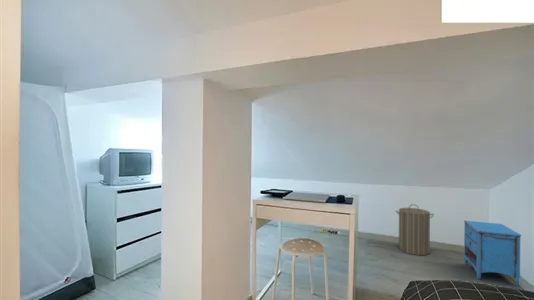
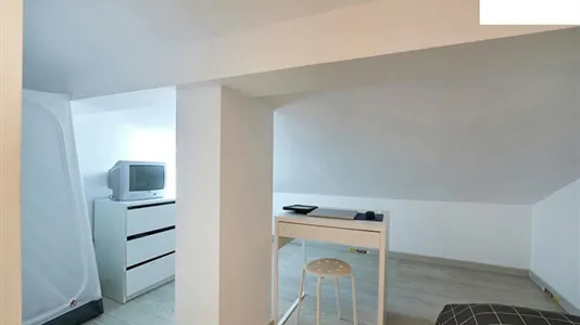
- laundry hamper (414, 227)
- nightstand (489, 250)
